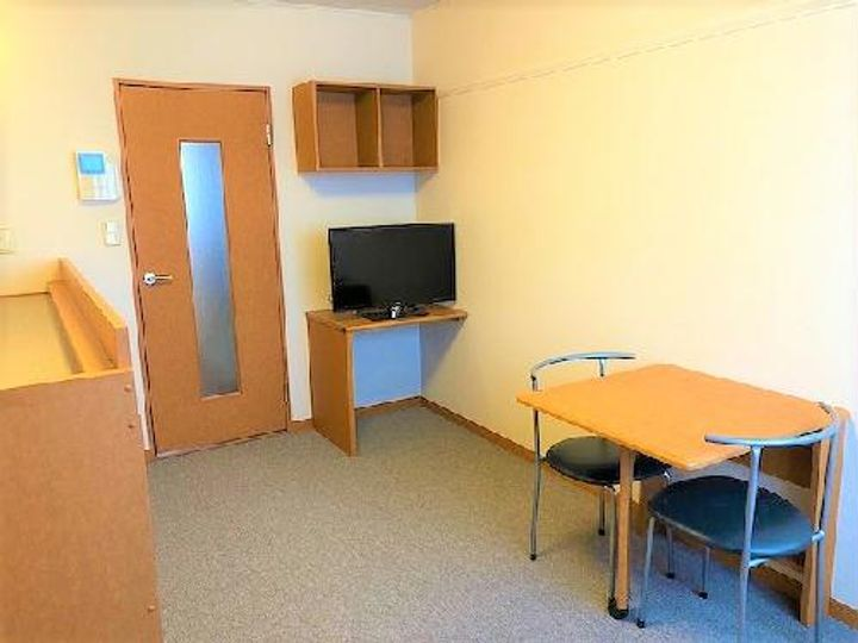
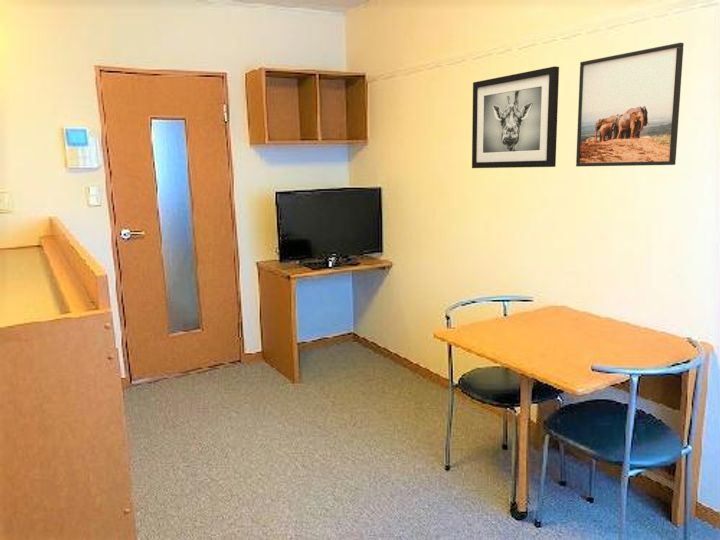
+ wall art (511, 122)
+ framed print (624, 110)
